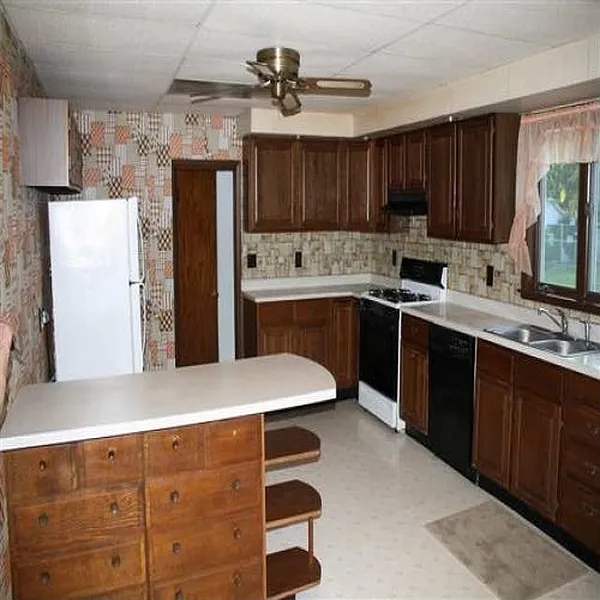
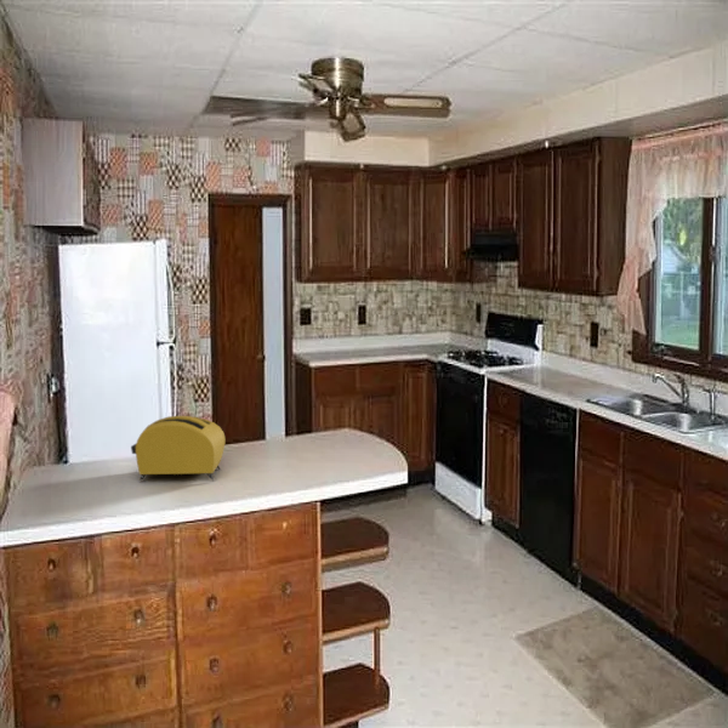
+ toaster (177, 445)
